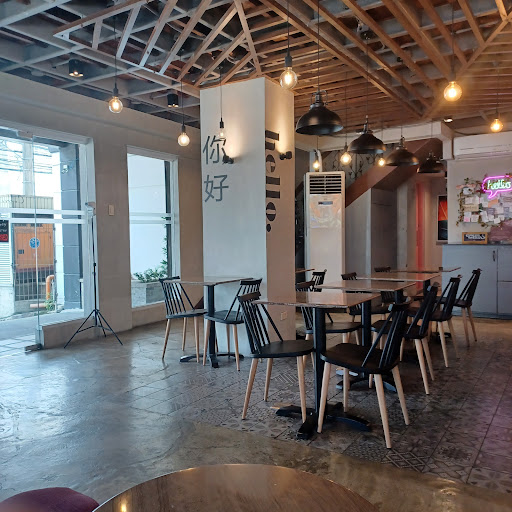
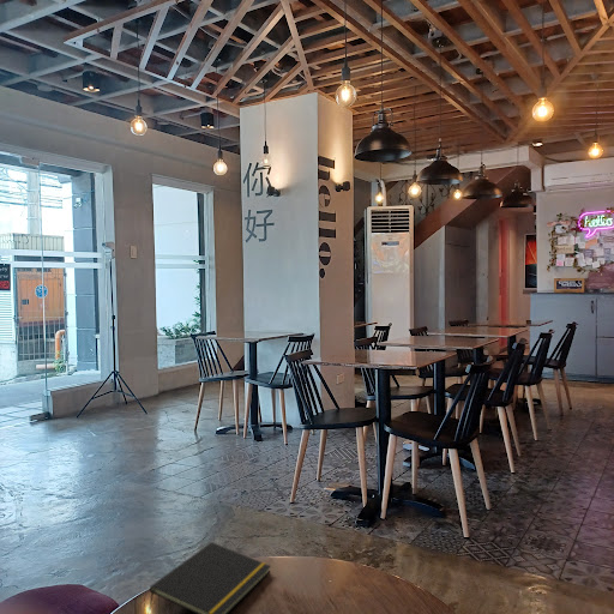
+ notepad (213, 578)
